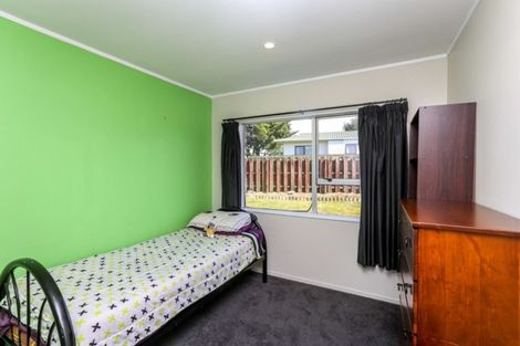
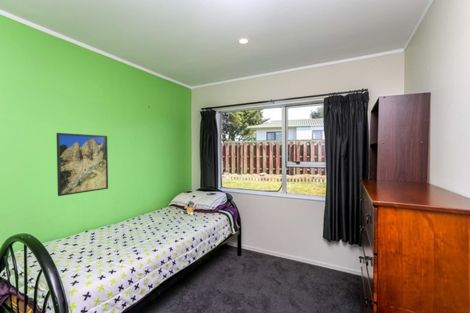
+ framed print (84, 163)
